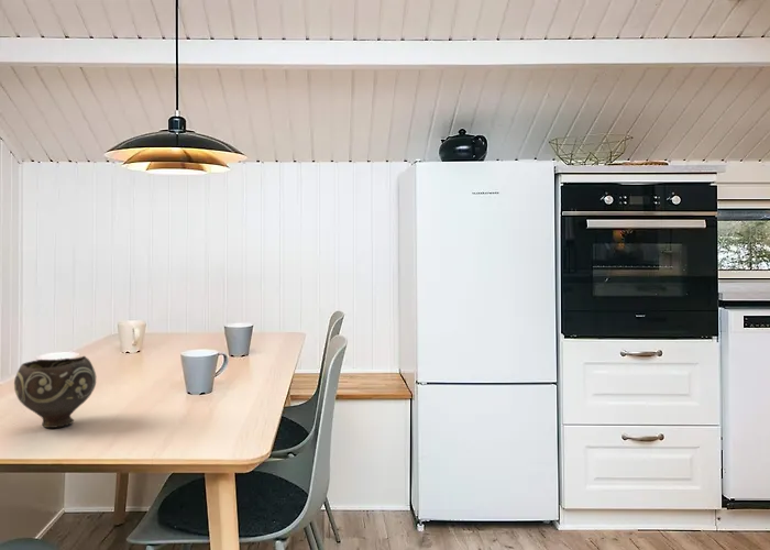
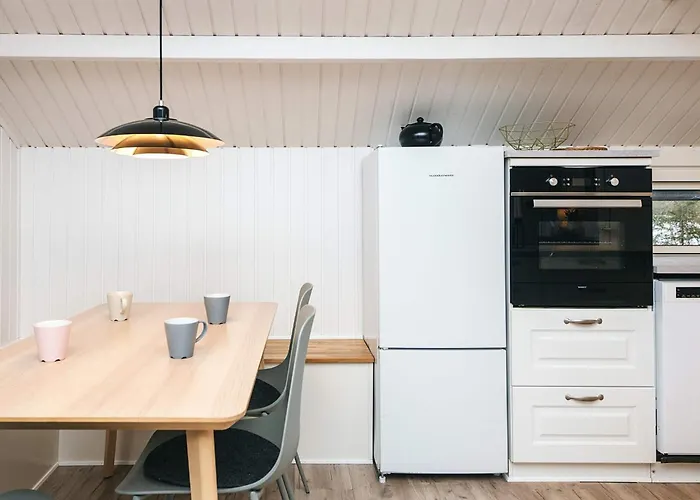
- bowl (56, 391)
